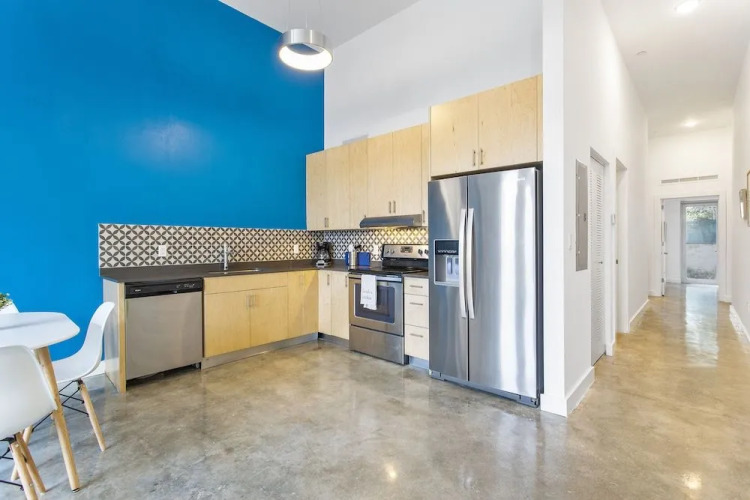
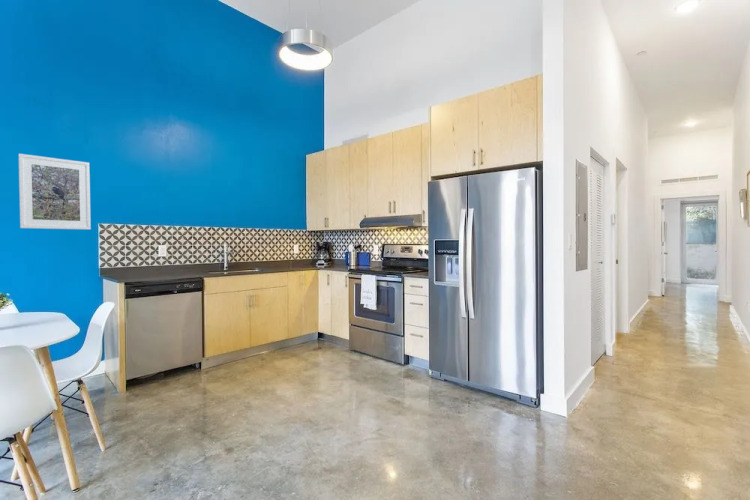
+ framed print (56, 193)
